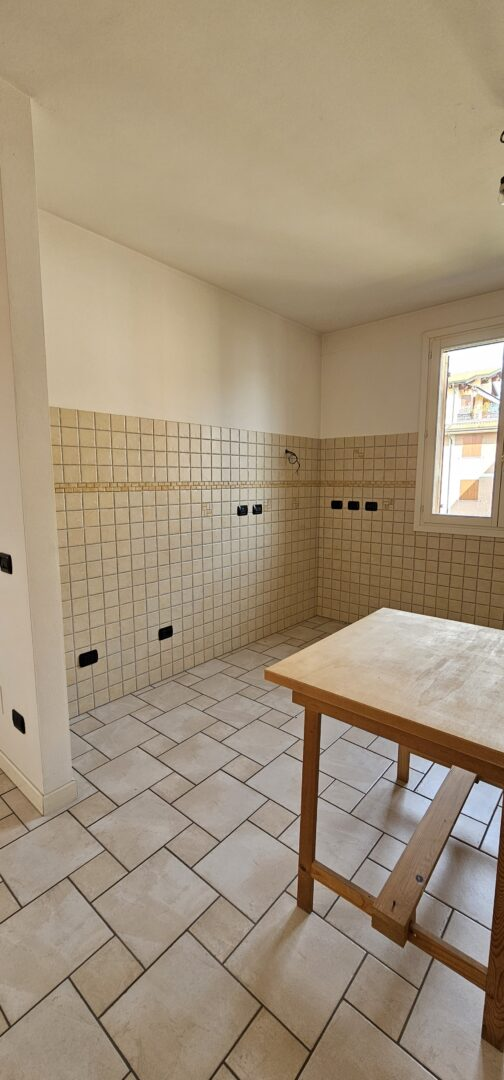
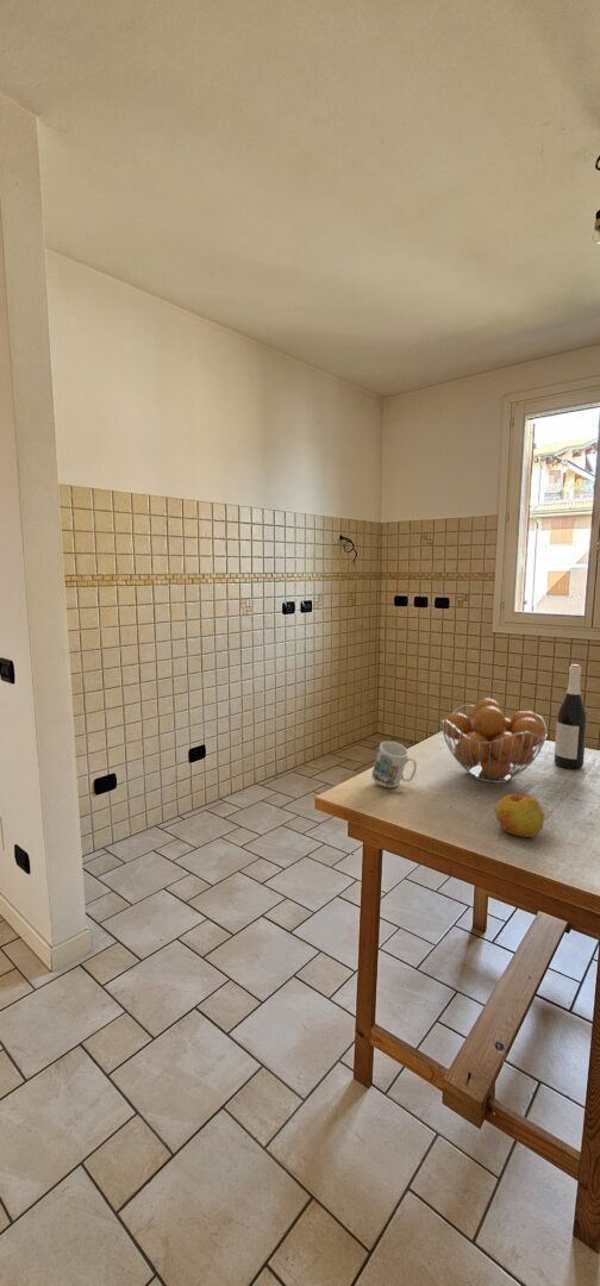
+ mug (393, 763)
+ apple (519, 813)
+ fruit basket (492, 739)
+ wine bottle (571, 716)
